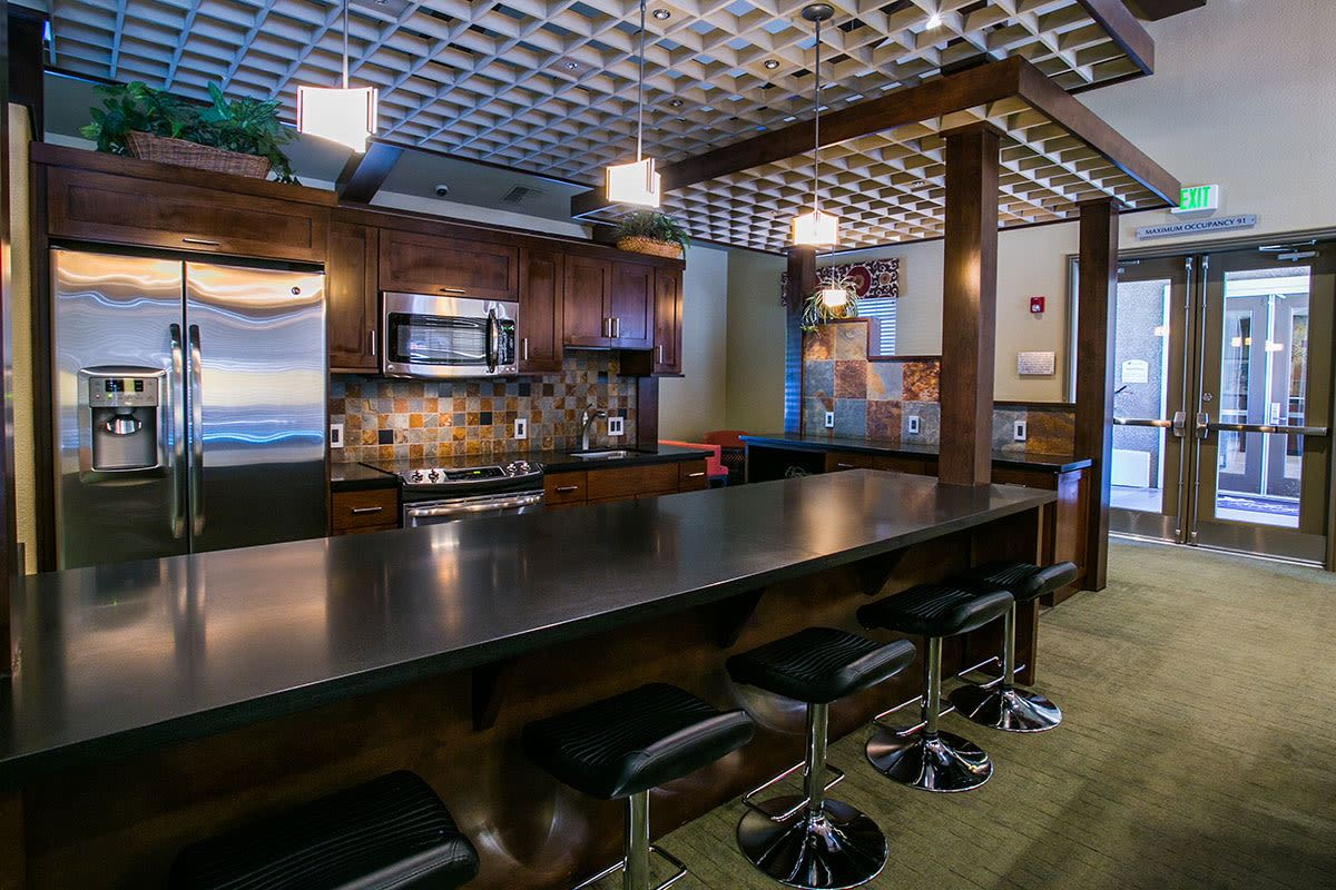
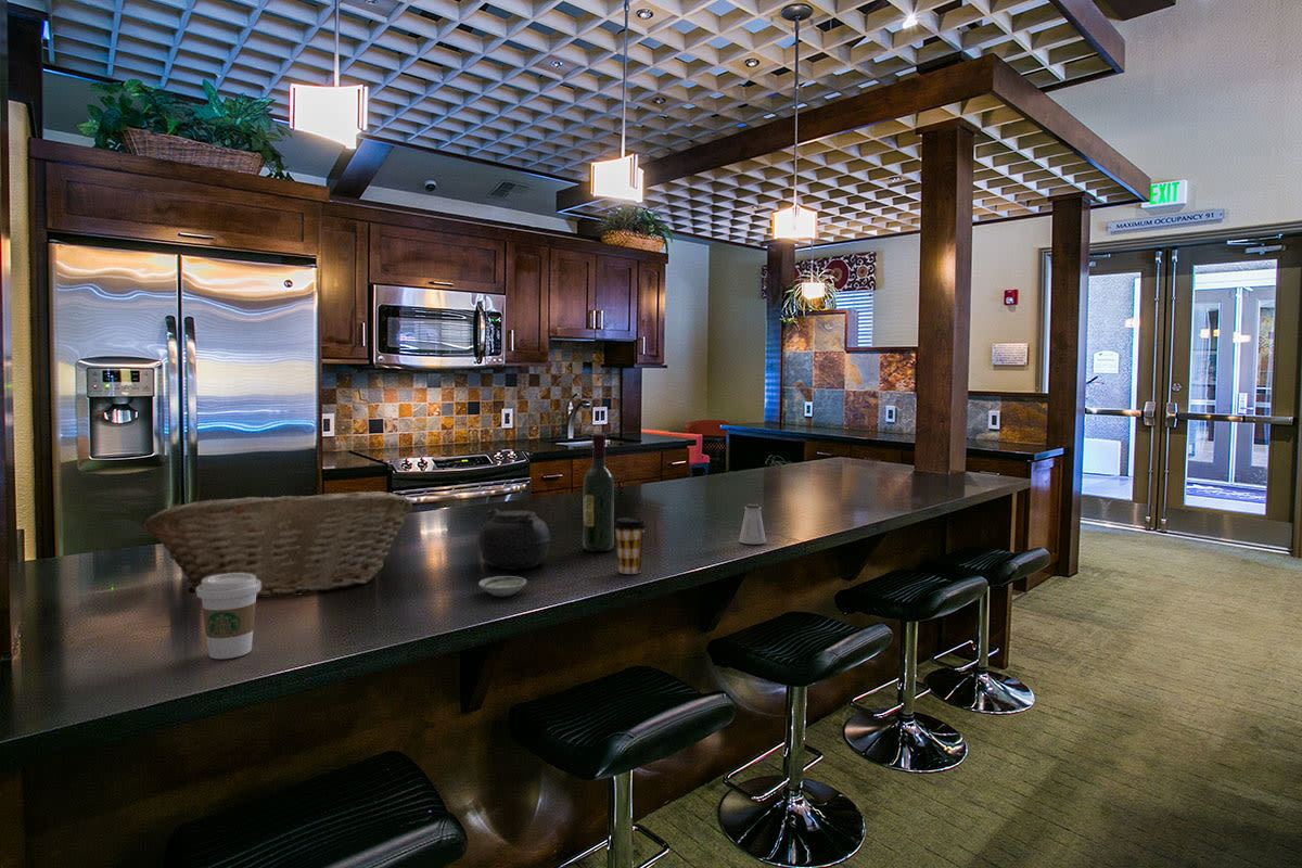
+ wine bottle (598, 492)
+ saltshaker (752, 523)
+ teapot (510, 537)
+ coffee cup (629, 545)
+ saucer (502, 587)
+ coffee cup (229, 615)
+ fruit basket (288, 534)
